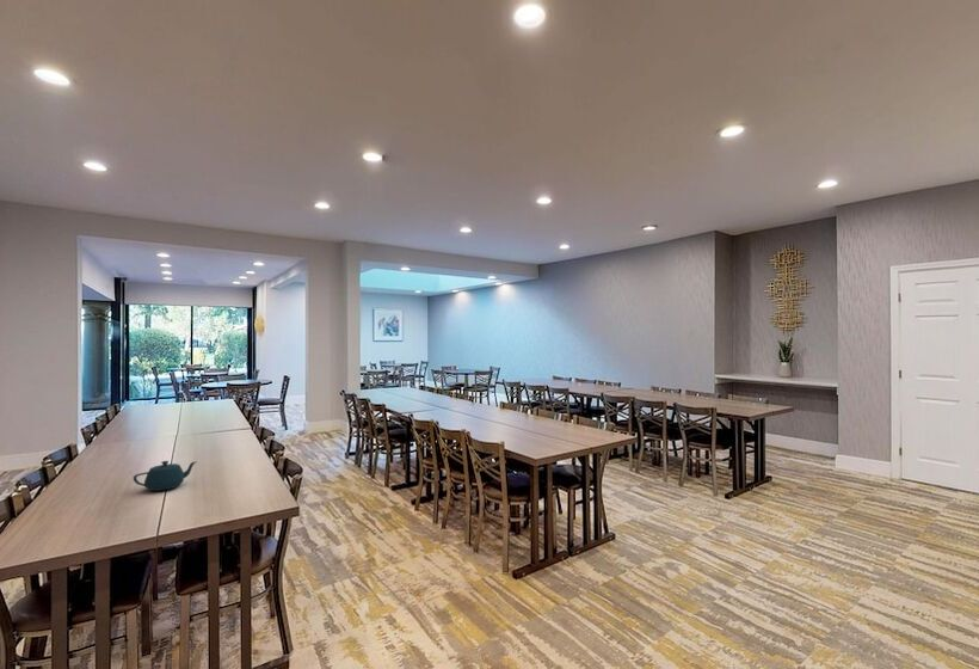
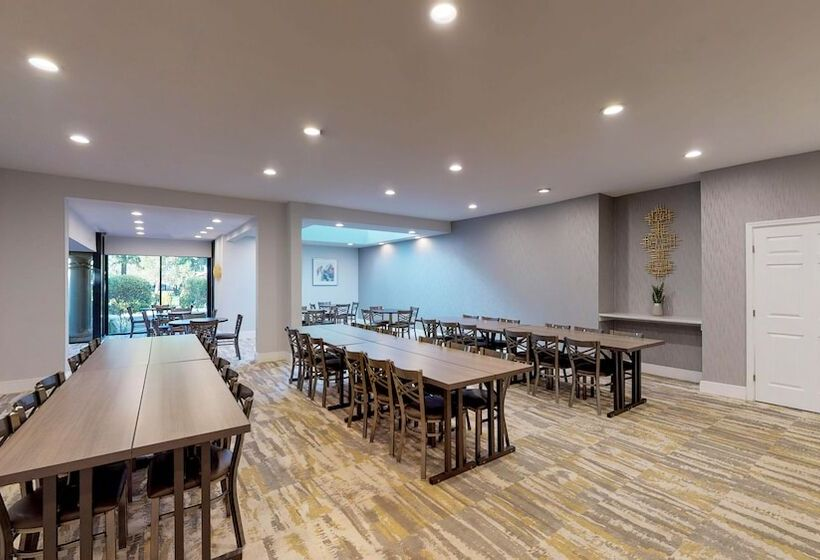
- teapot (166, 473)
